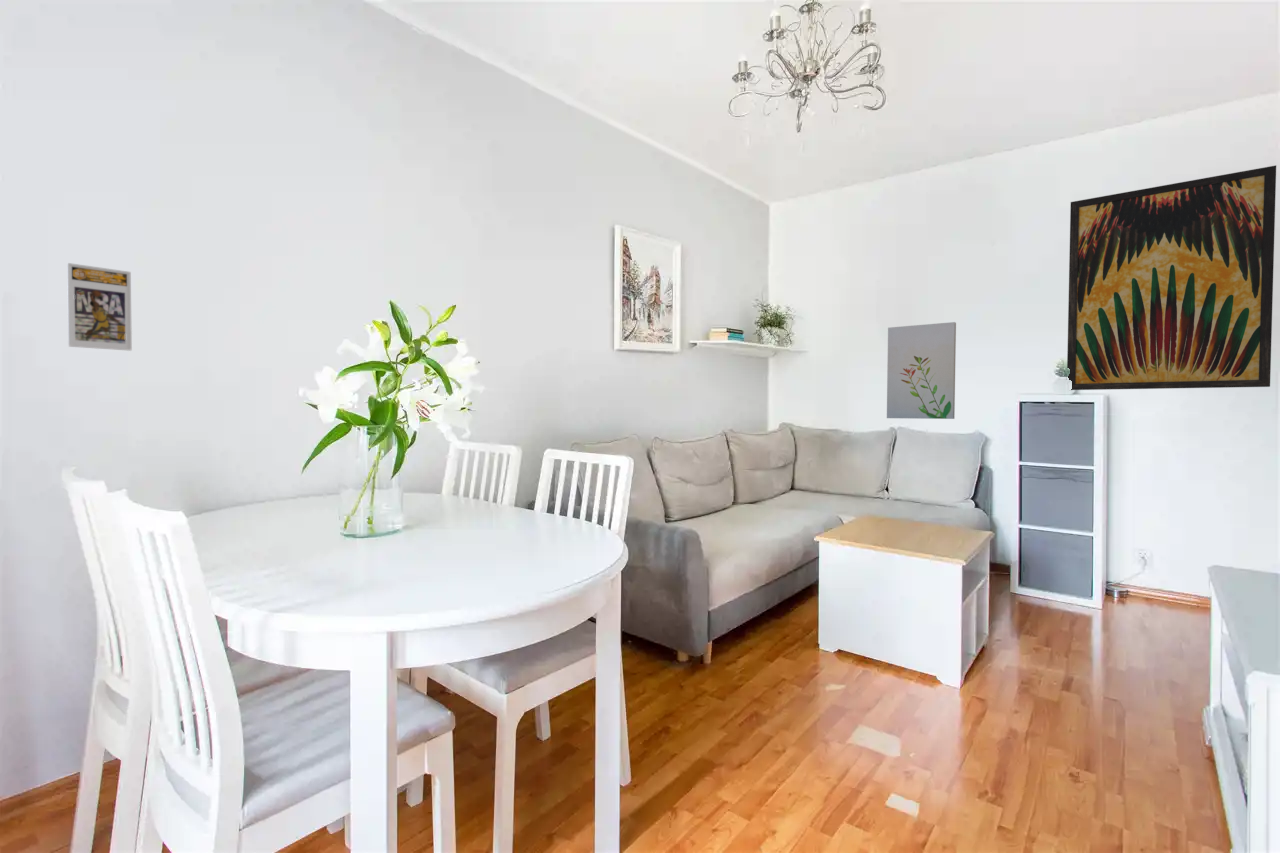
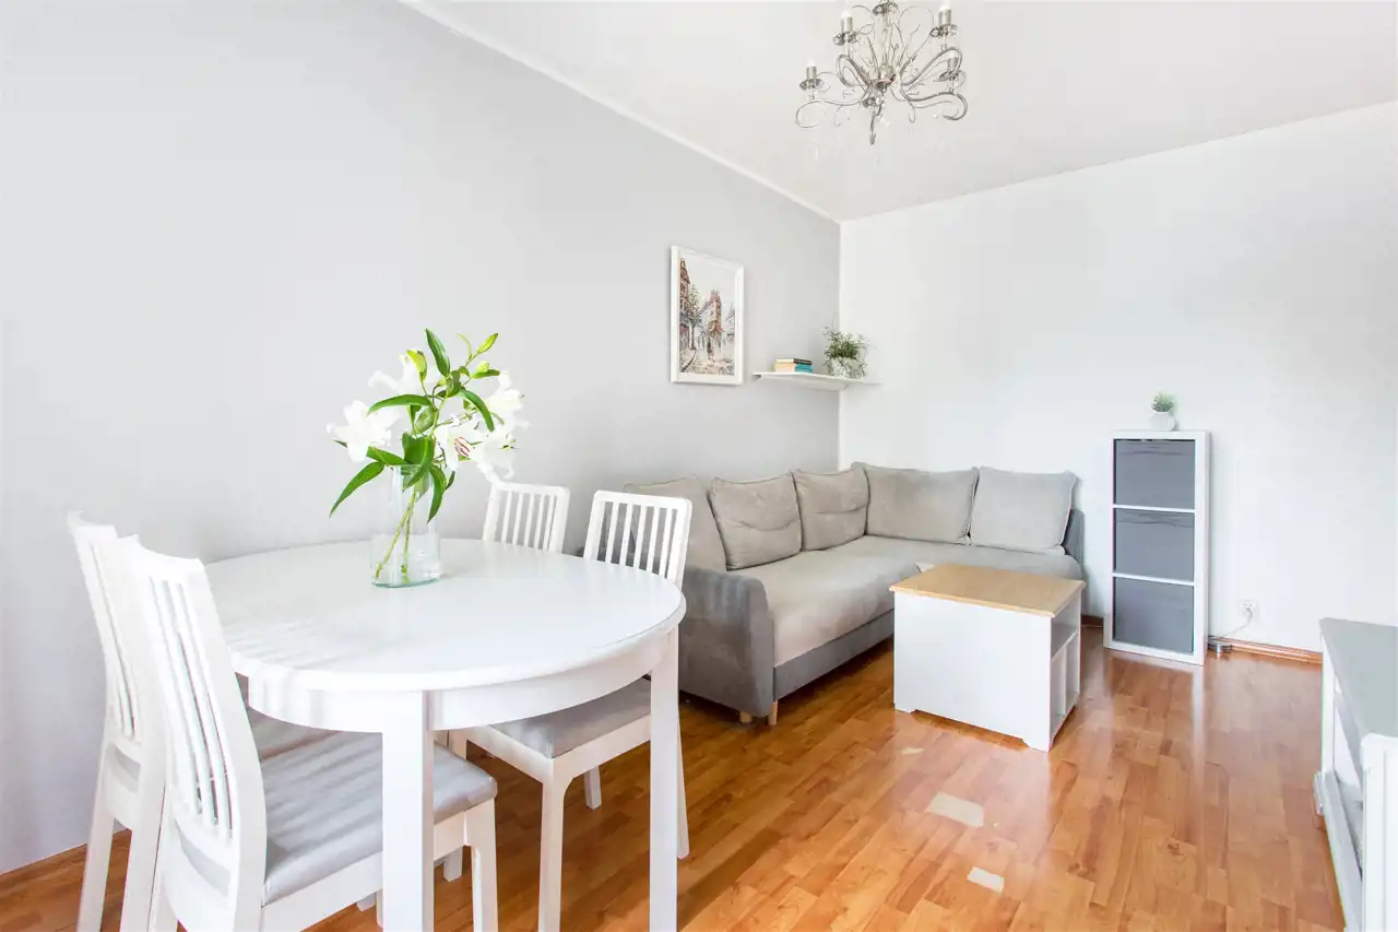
- wall art (920, 371)
- trading card display case (100, 308)
- wall art (1162, 287)
